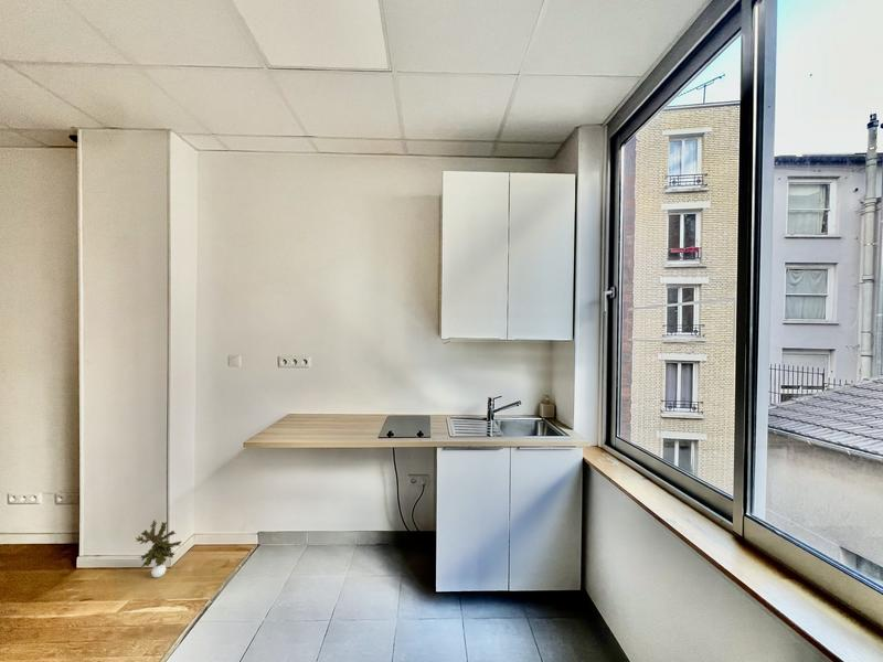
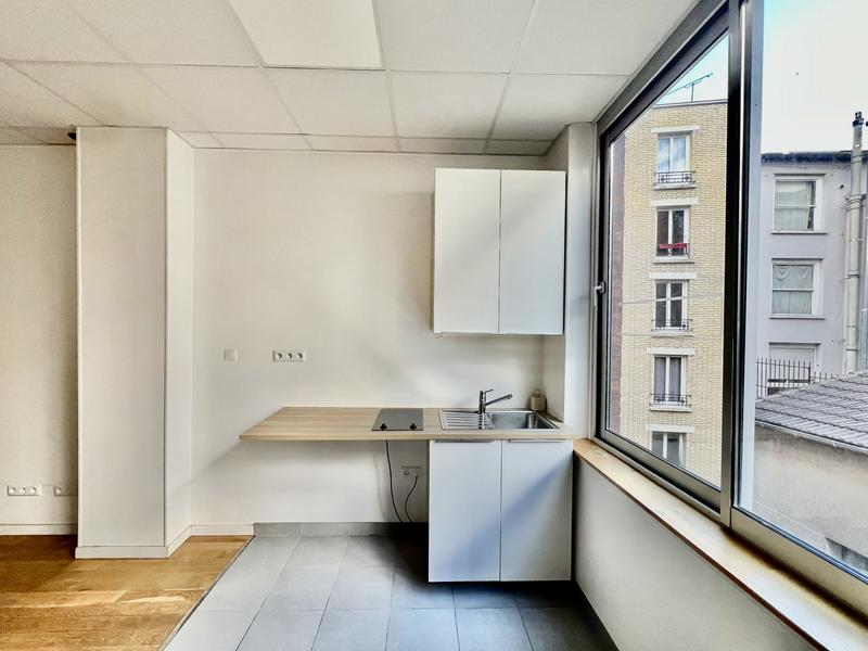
- potted plant (156, 549)
